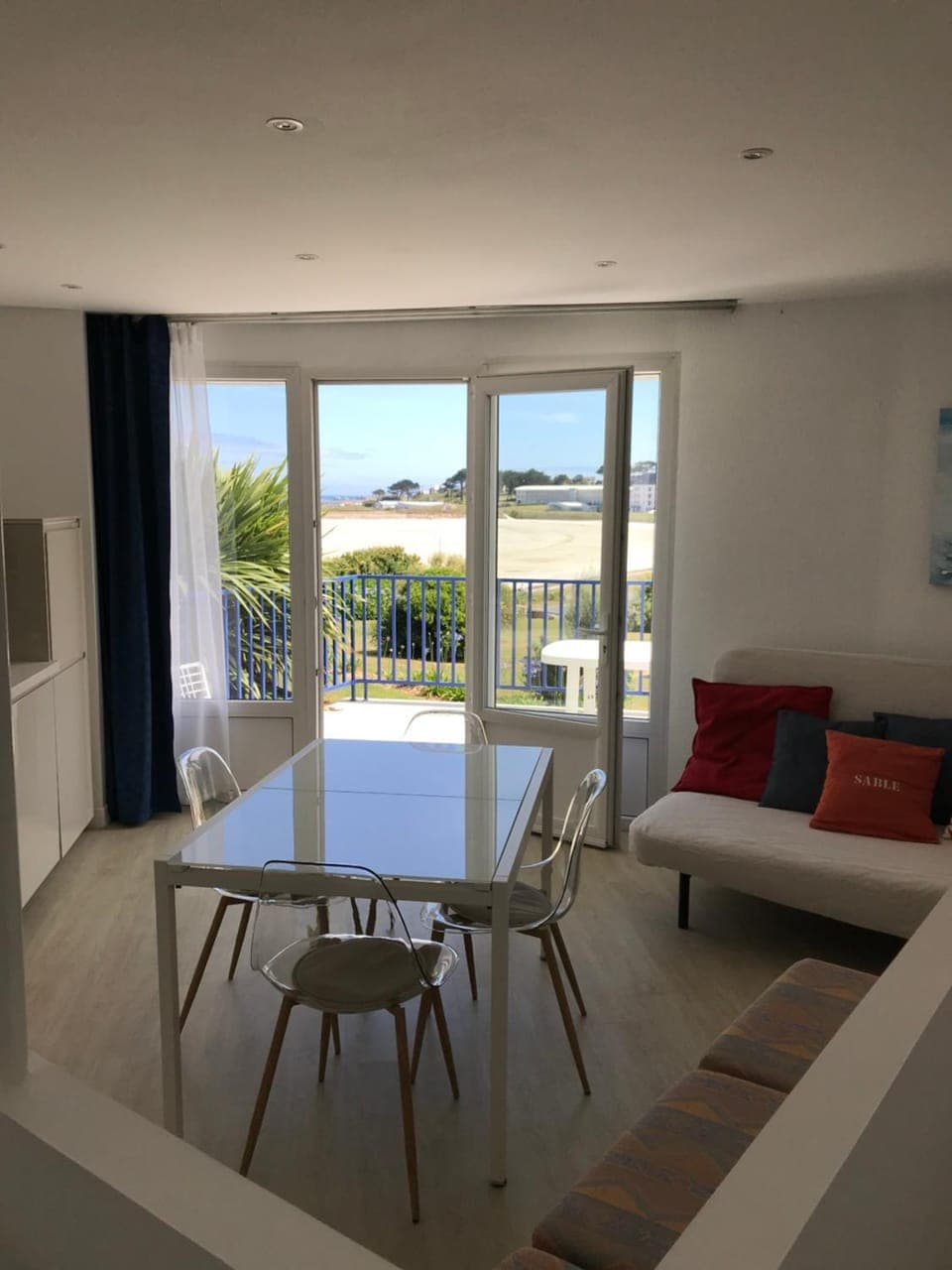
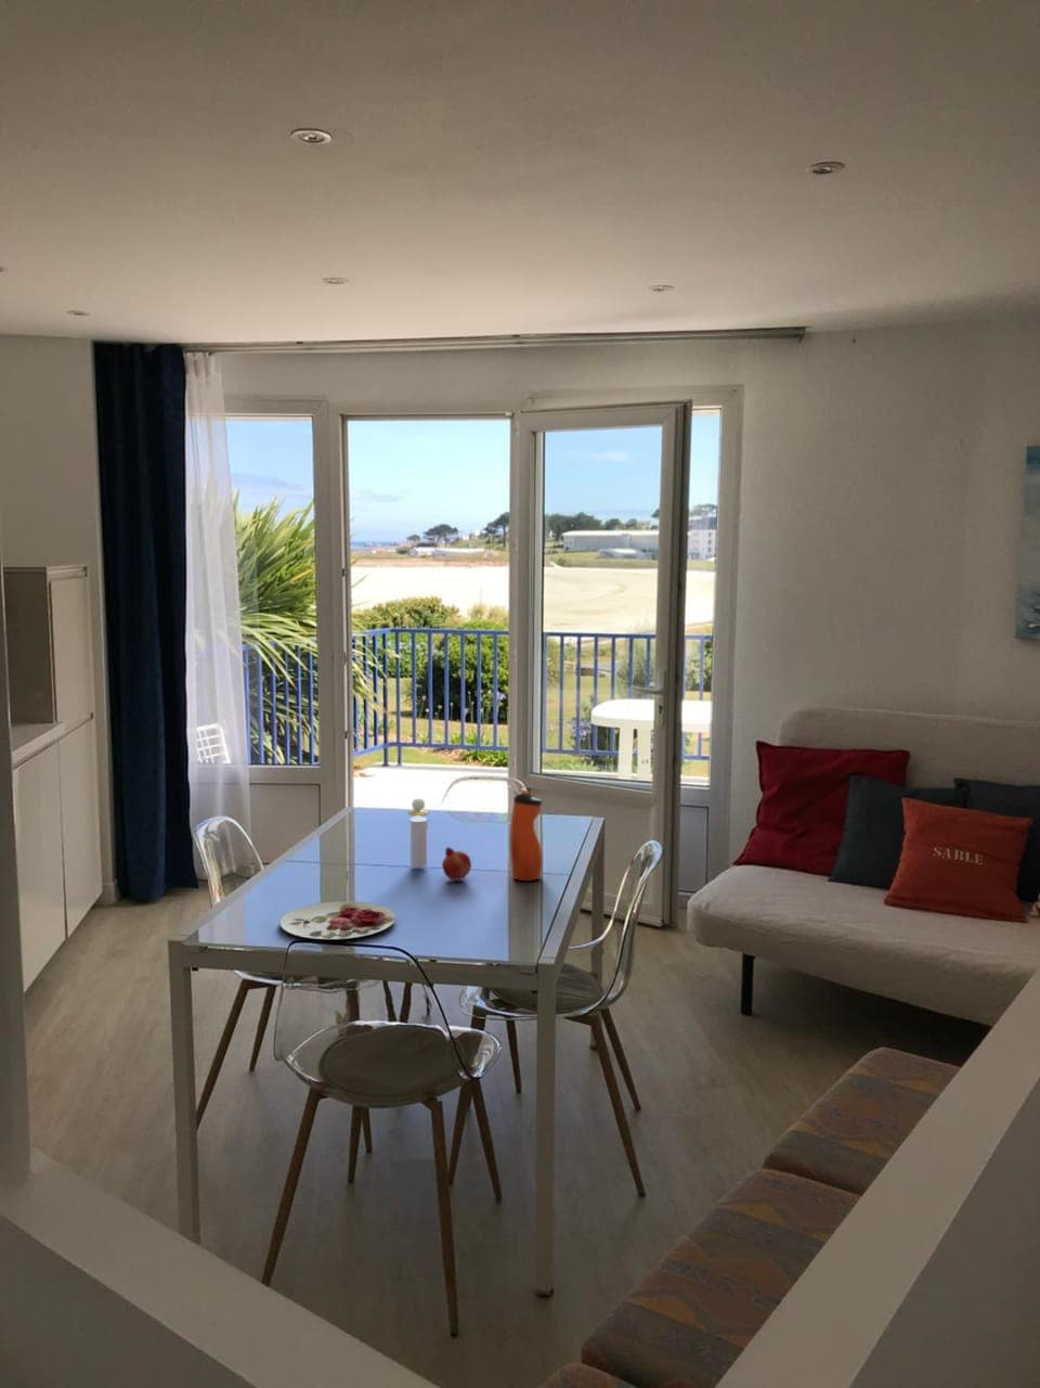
+ plate (338, 918)
+ fruit (456, 863)
+ perfume bottle (418, 833)
+ water bottle (525, 833)
